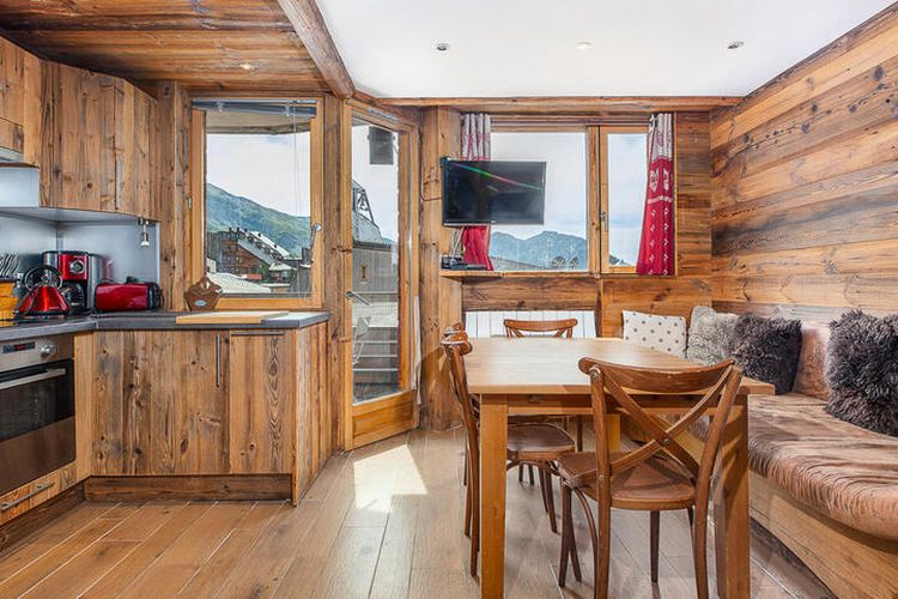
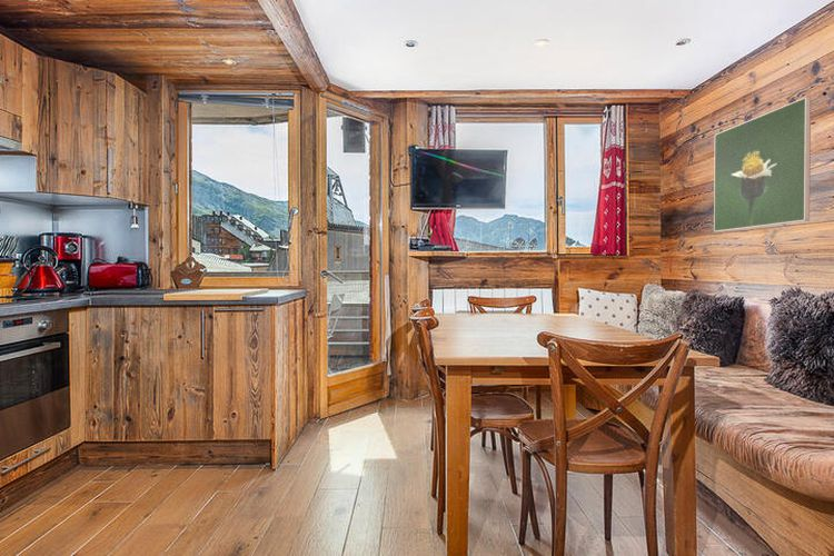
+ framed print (756, 172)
